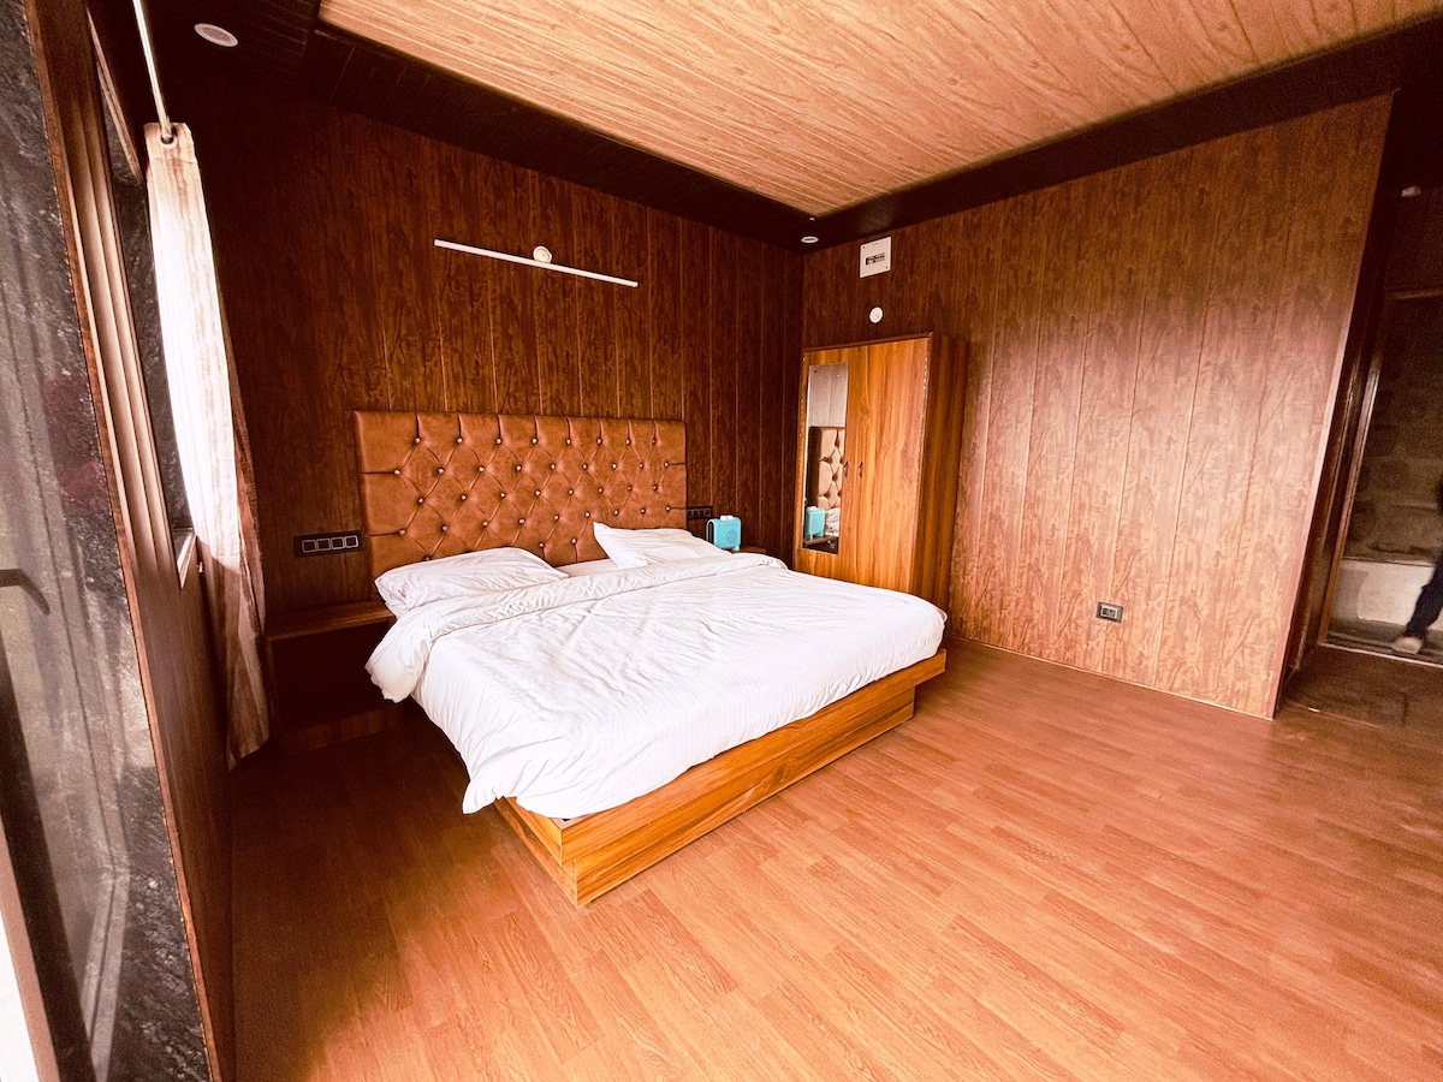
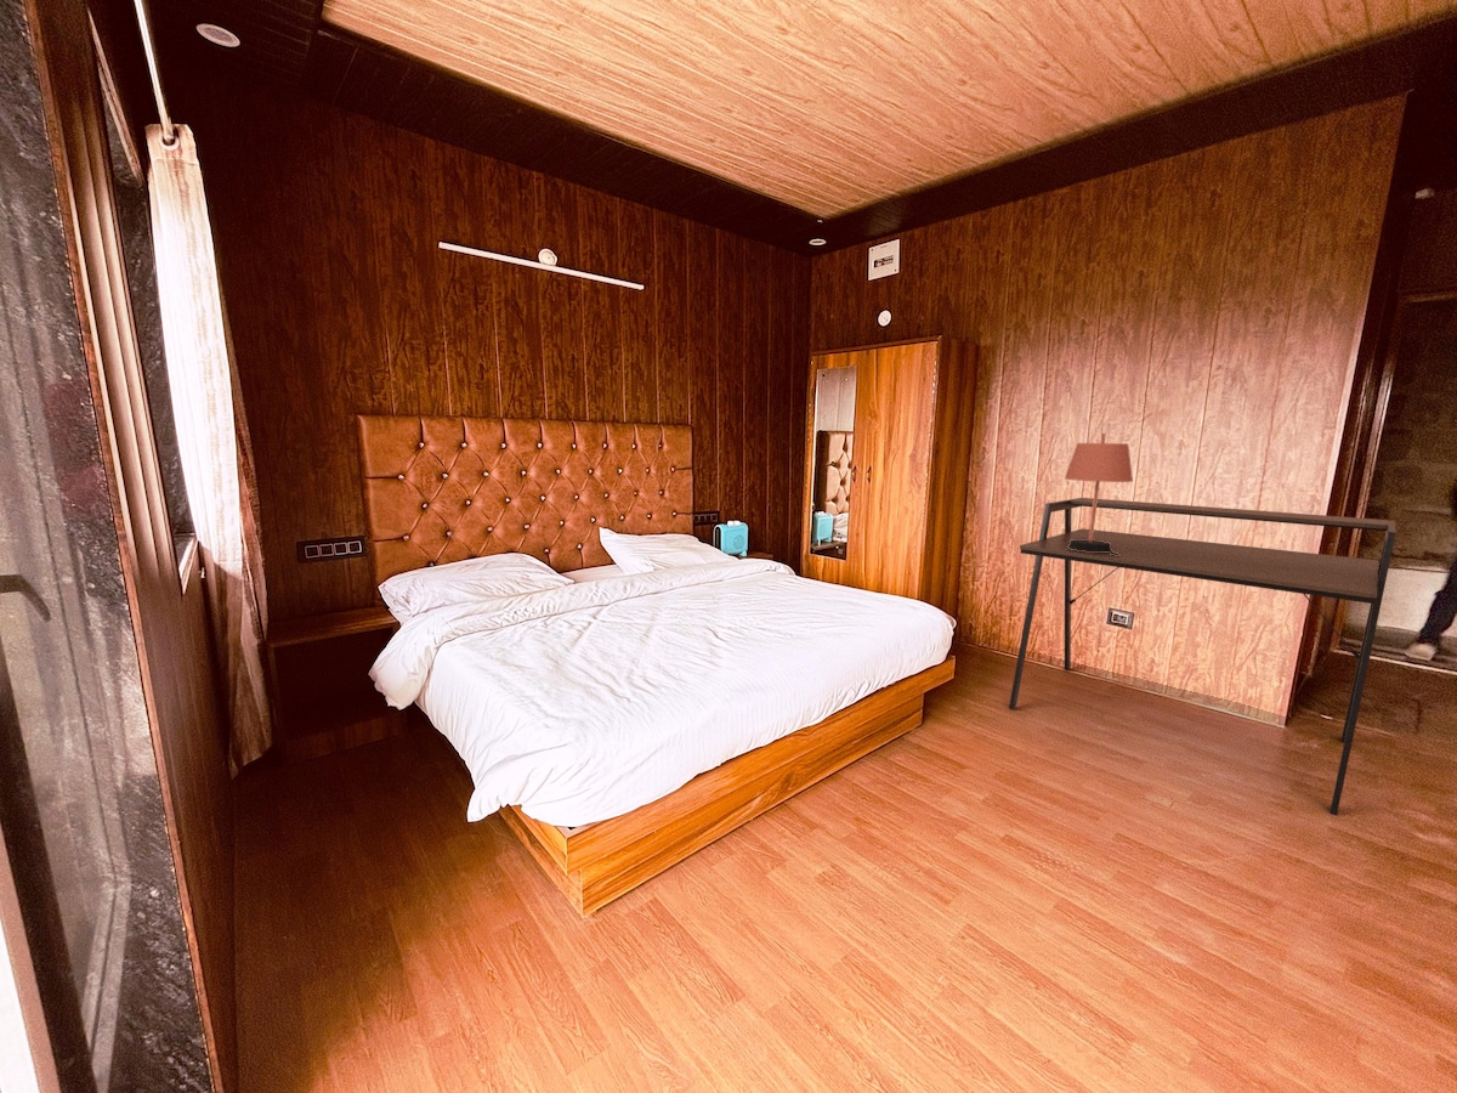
+ desk (1190, 577)
+ table lamp (1098, 492)
